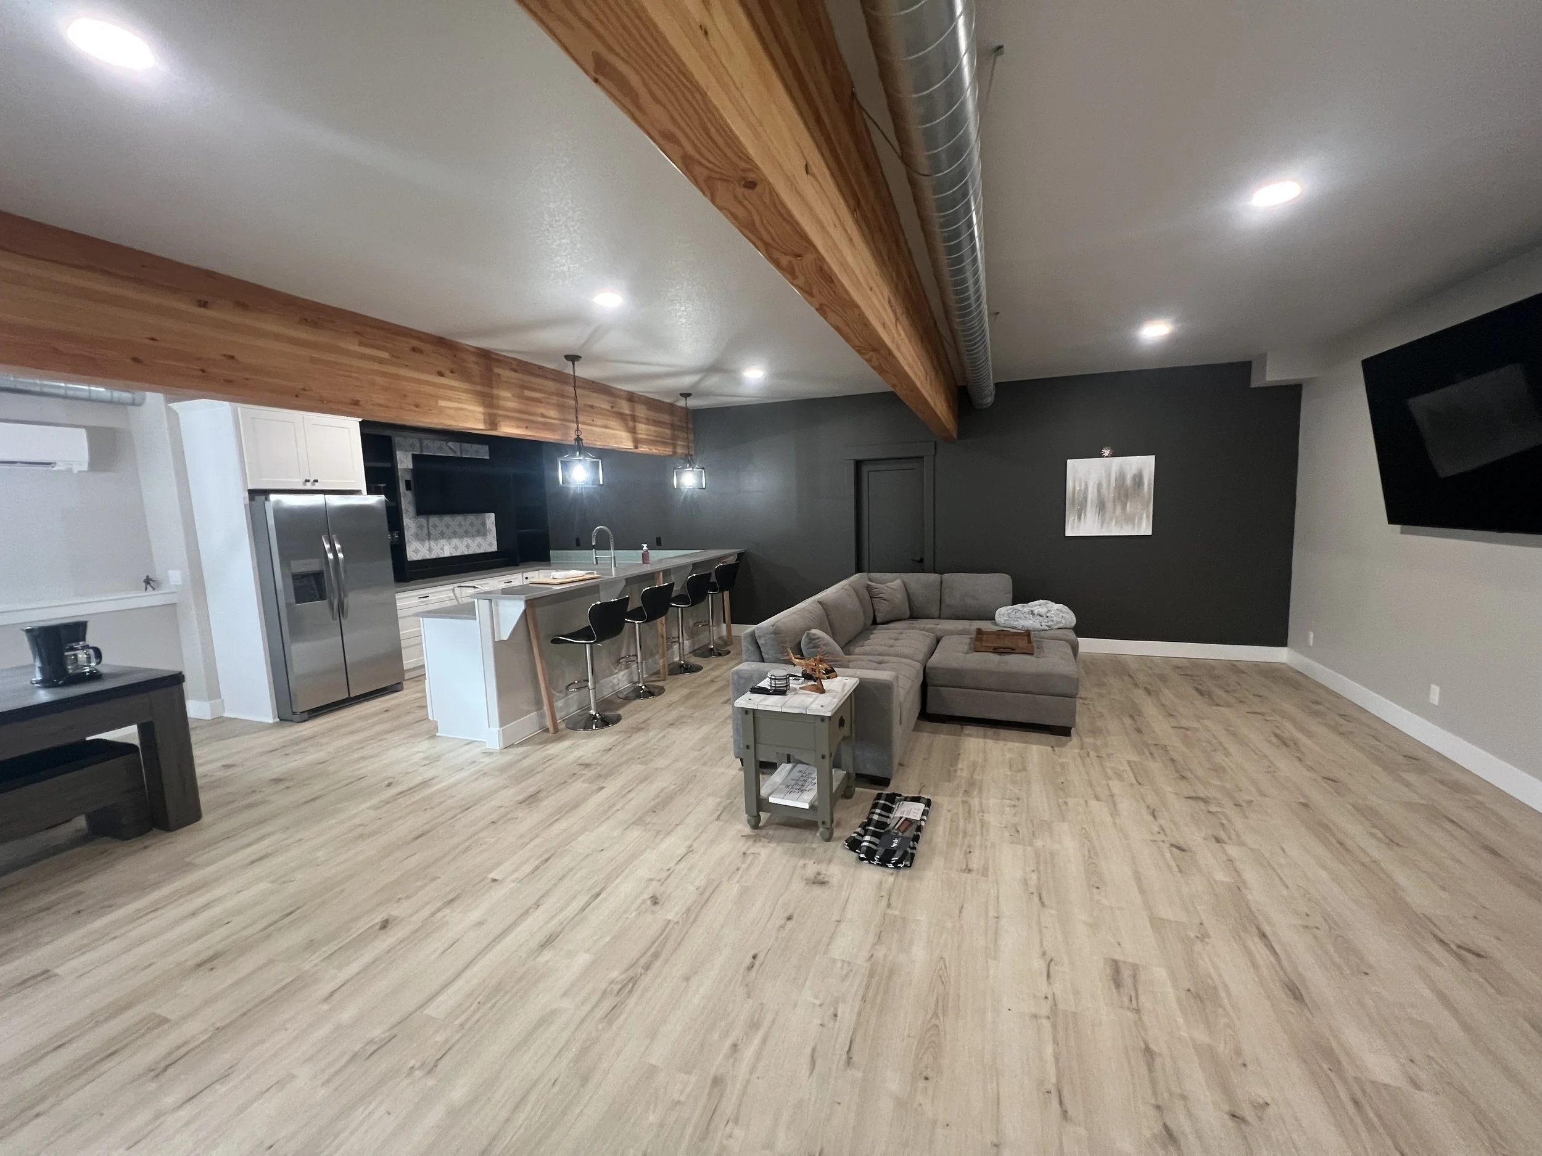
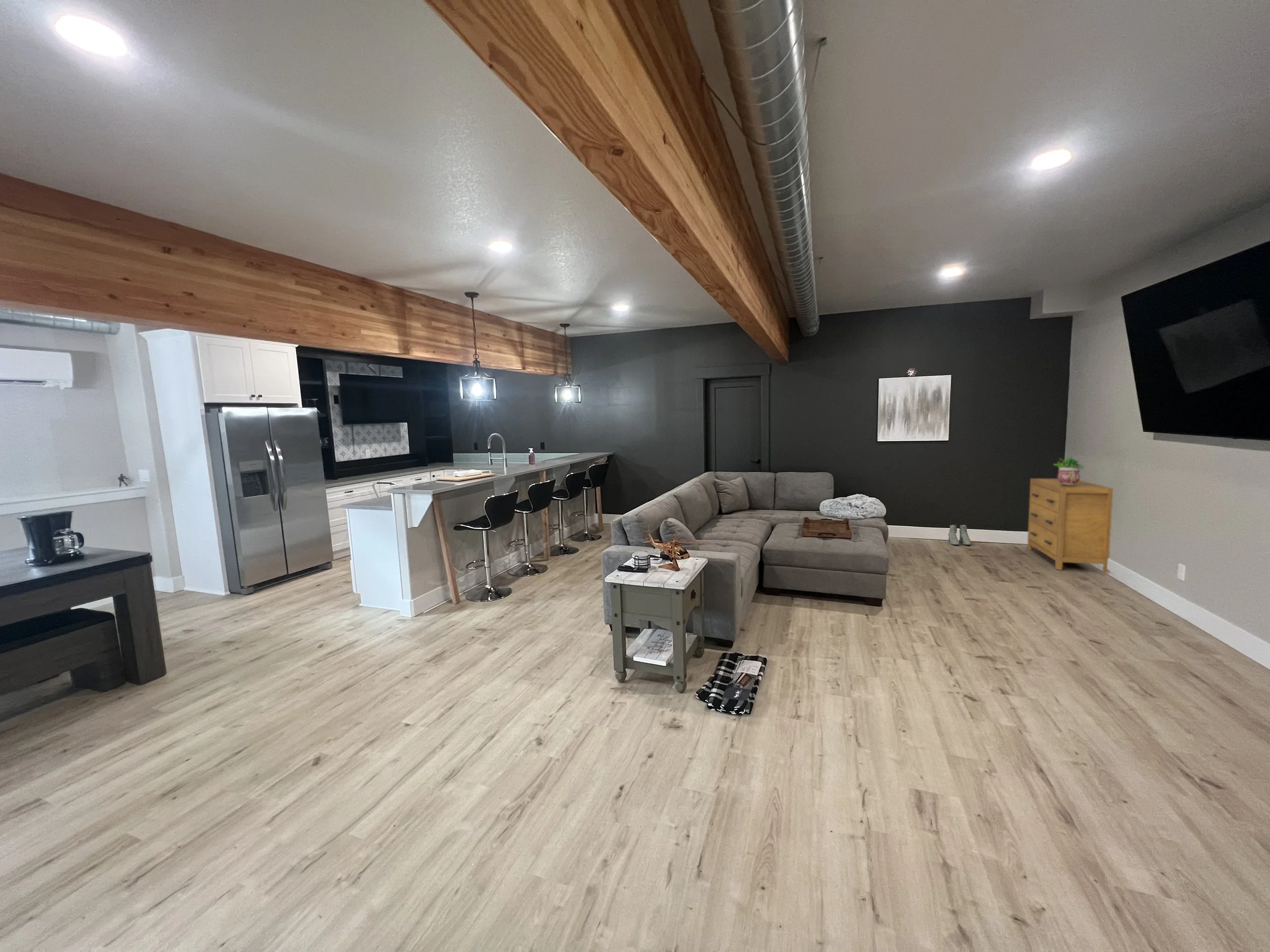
+ dresser (1065, 521)
+ potted plant (1068, 470)
+ boots (960, 534)
